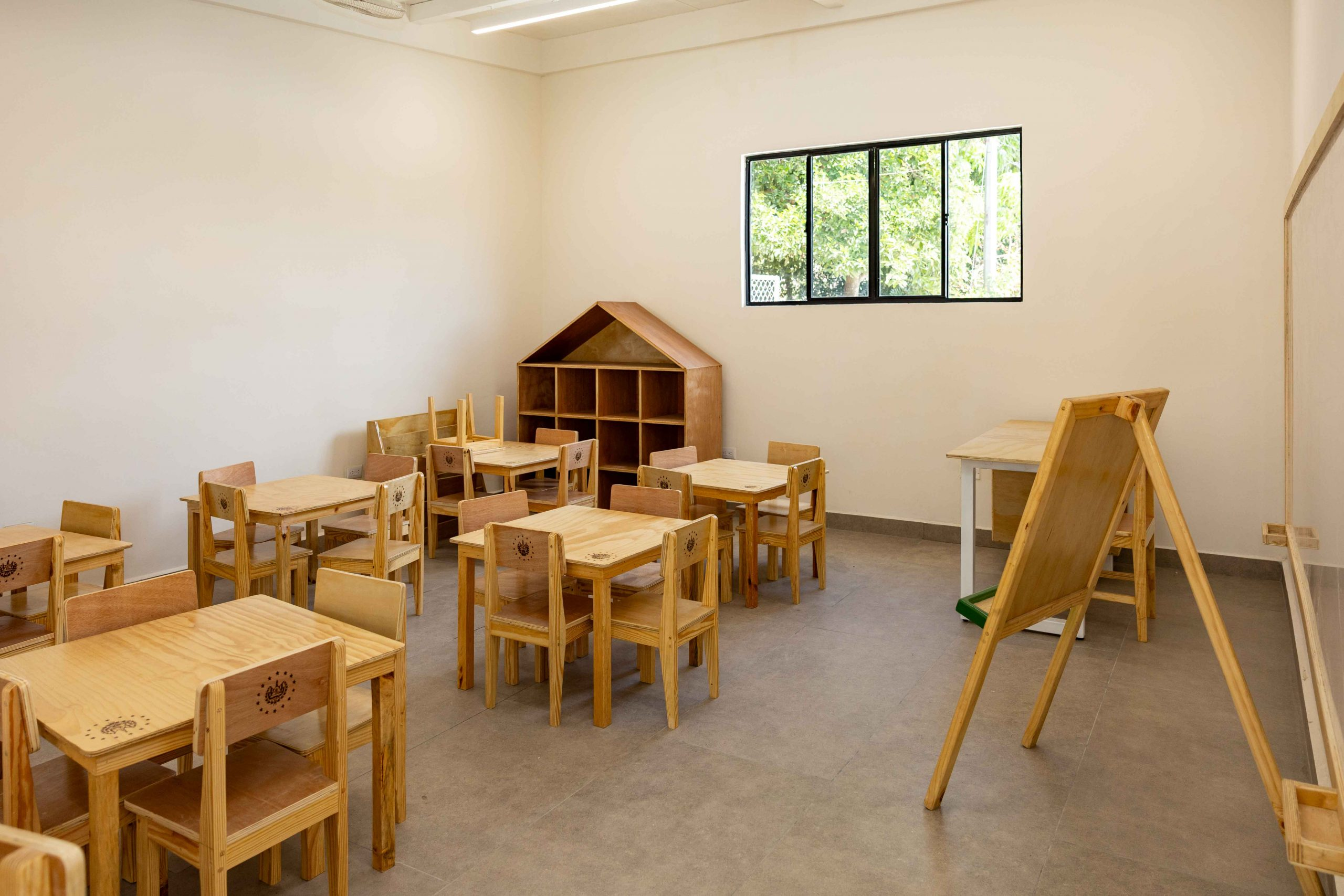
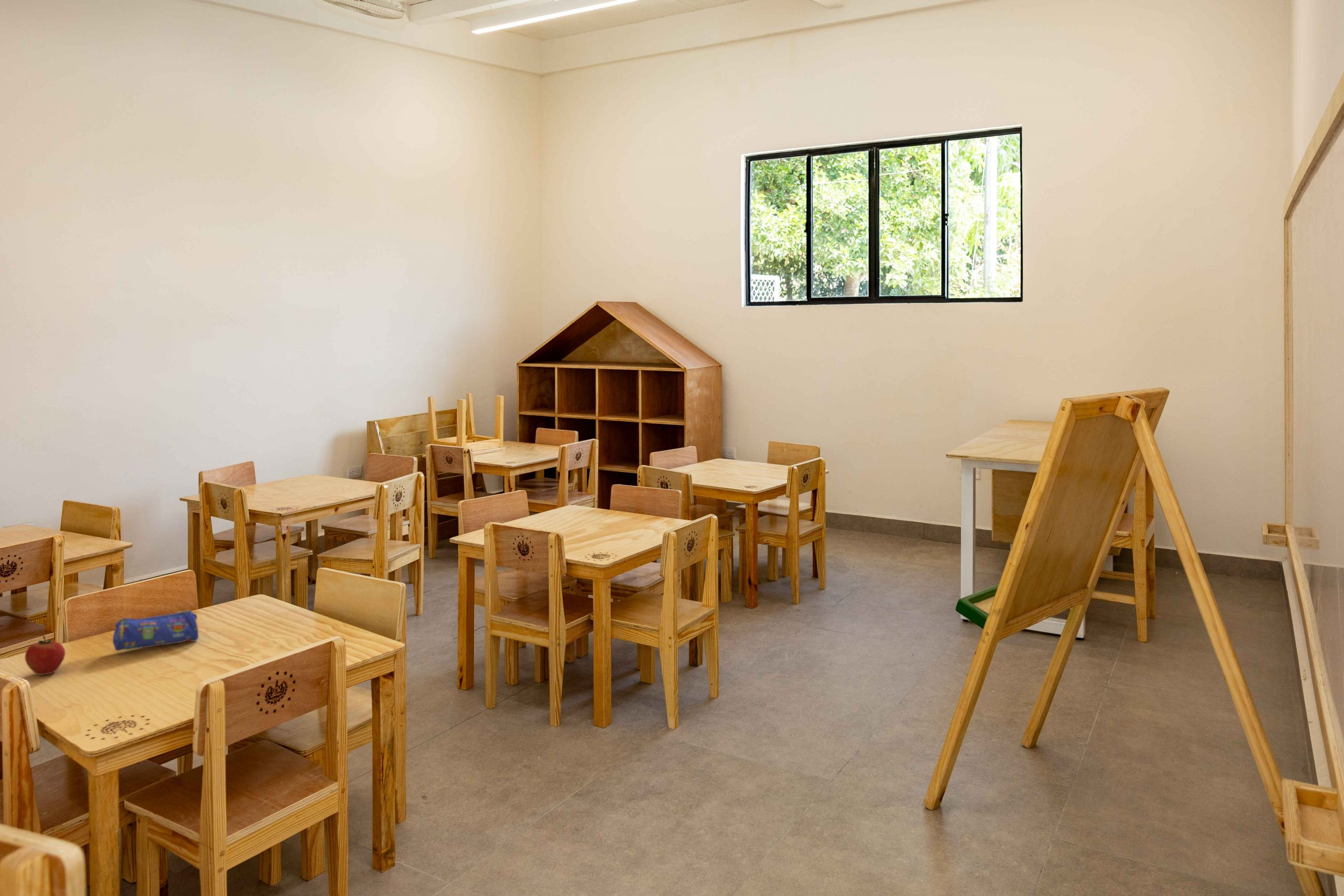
+ pencil case (157, 629)
+ apple (45, 654)
